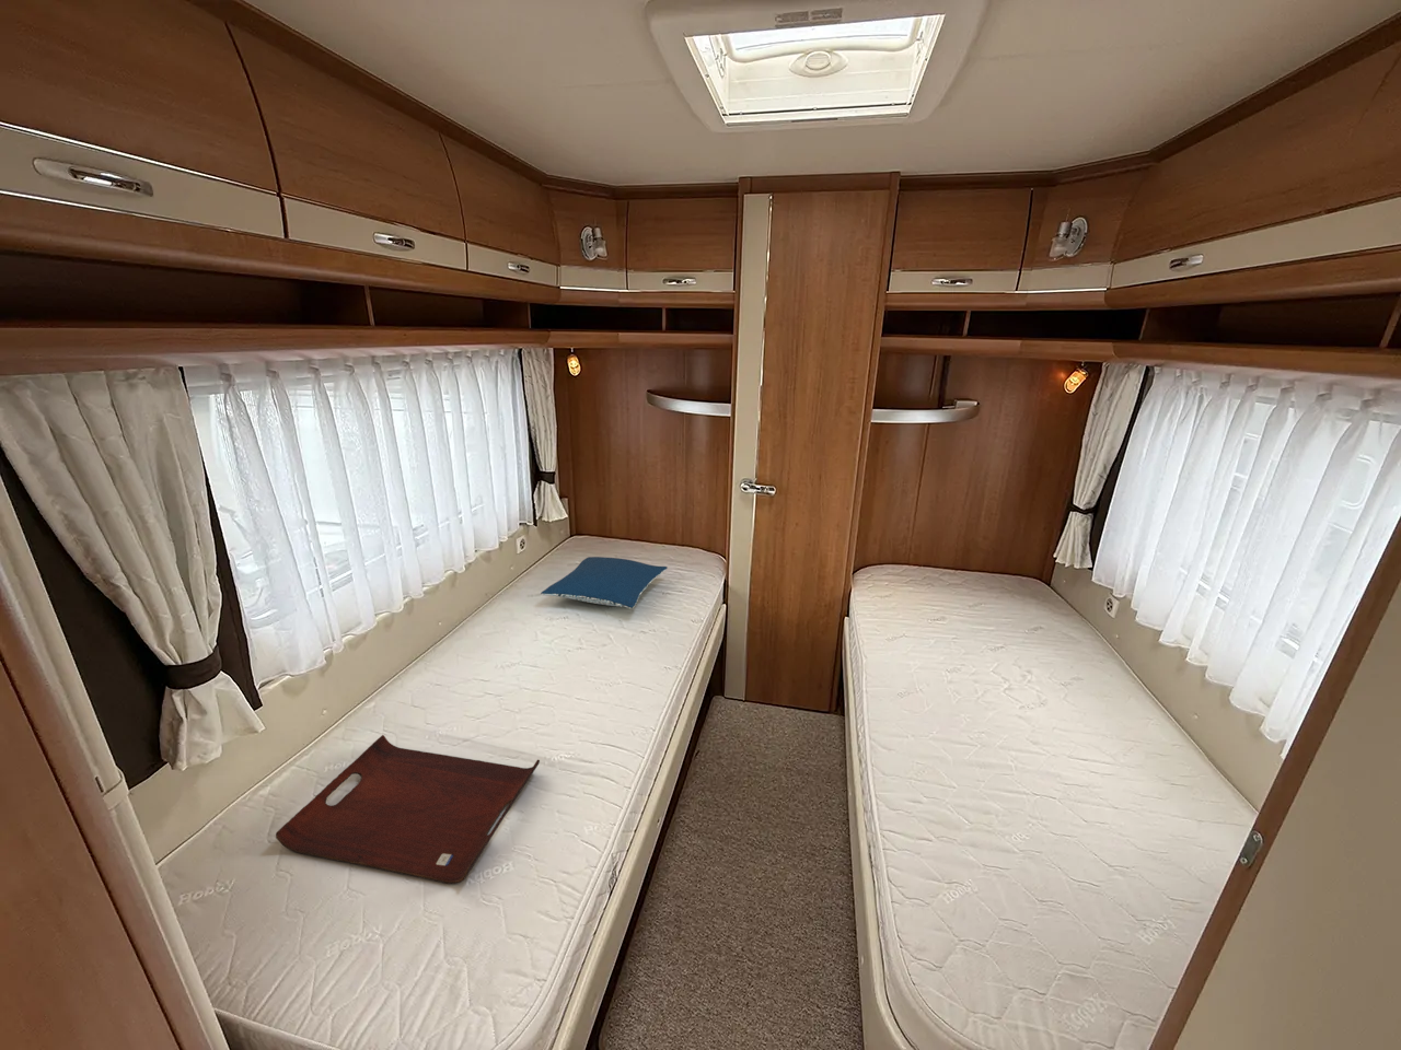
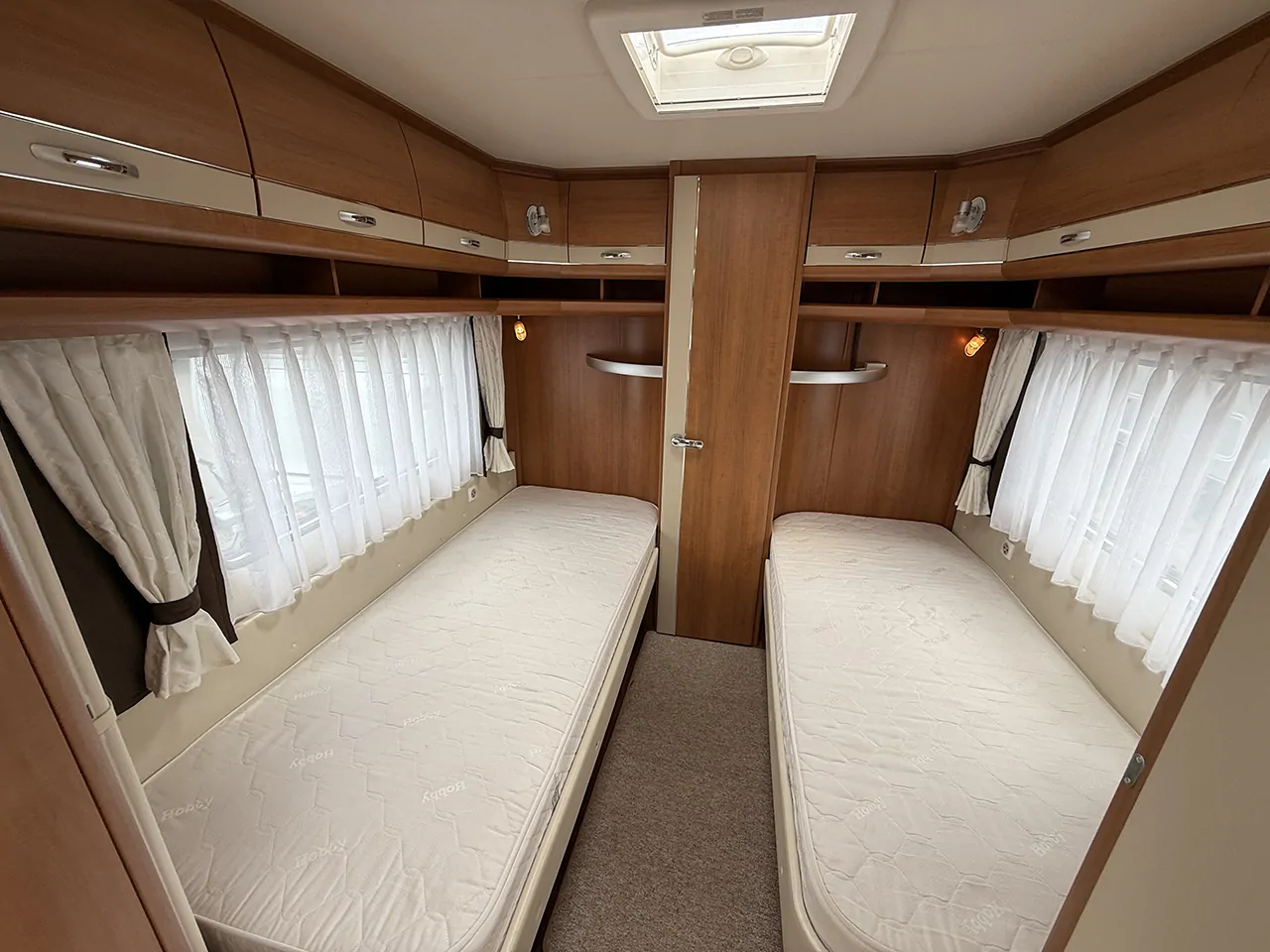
- serving tray (419, 800)
- pillow (608, 580)
